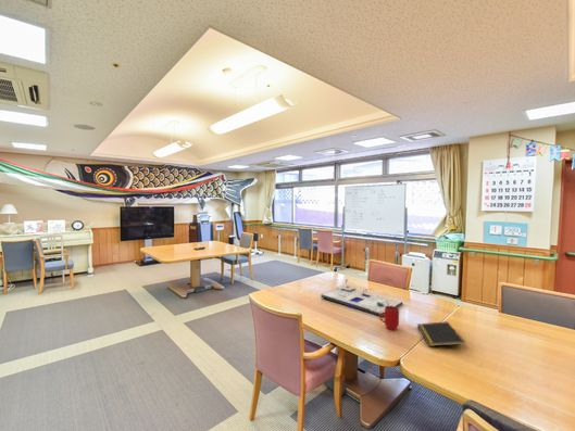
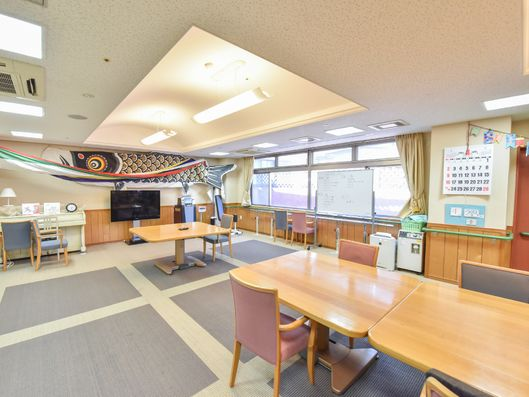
- notepad (438, 332)
- mug (388, 318)
- board game (360, 293)
